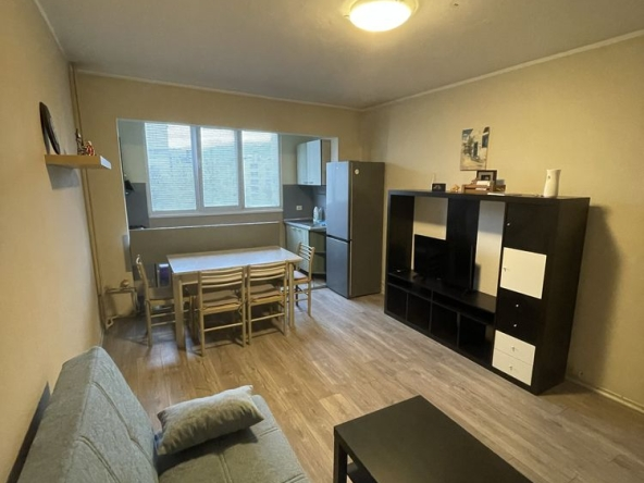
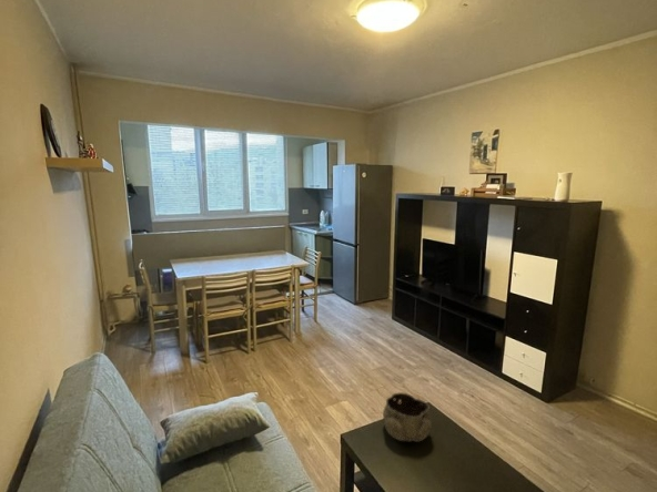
+ decorative bowl (406, 419)
